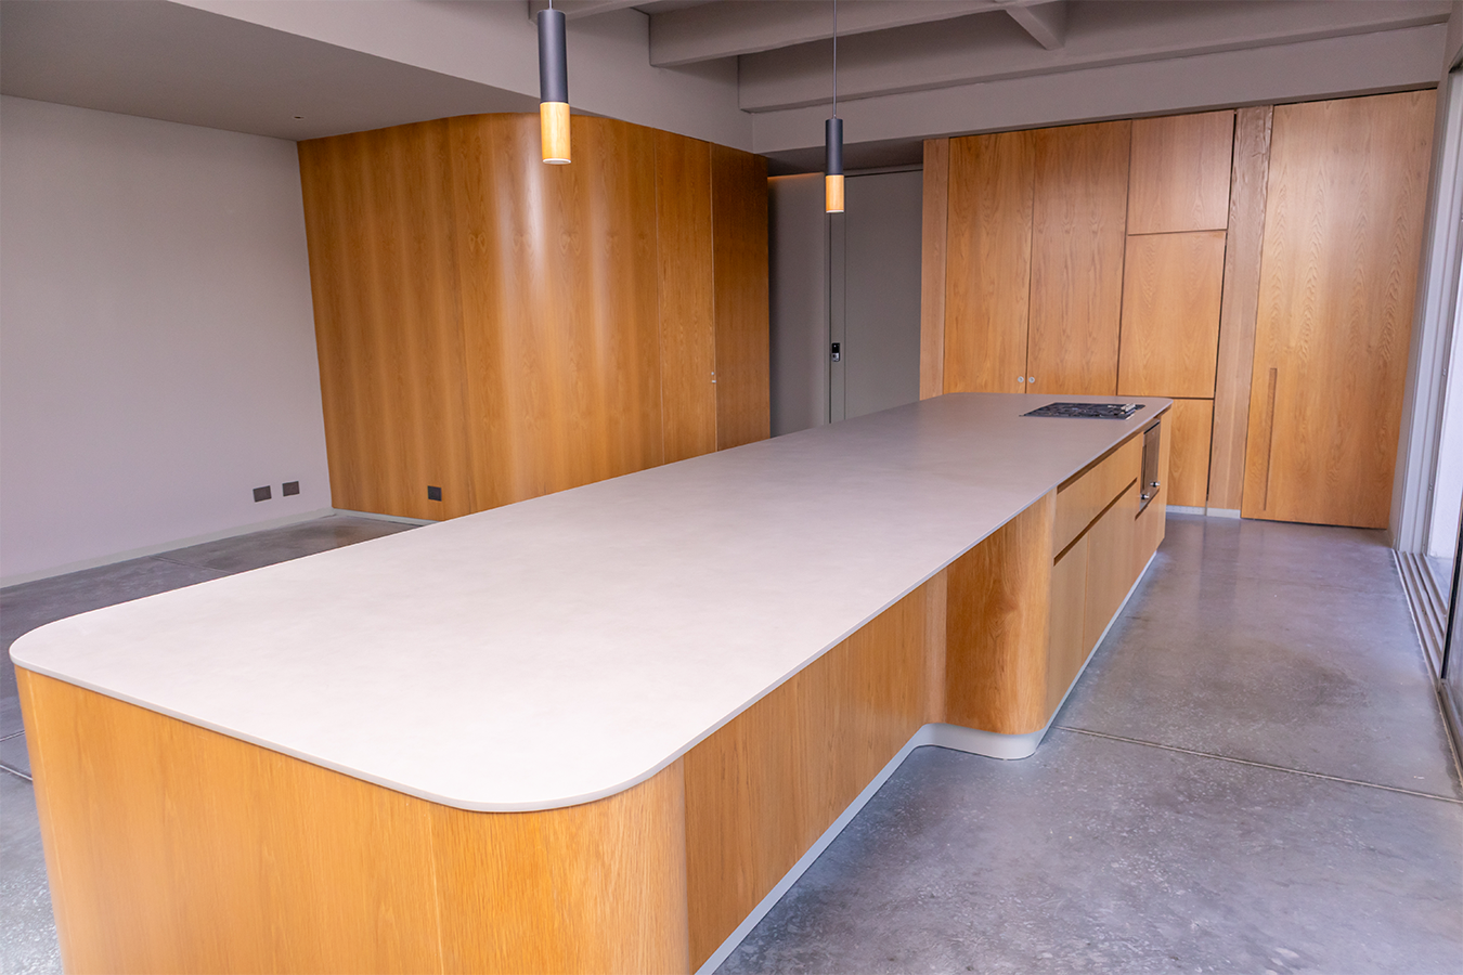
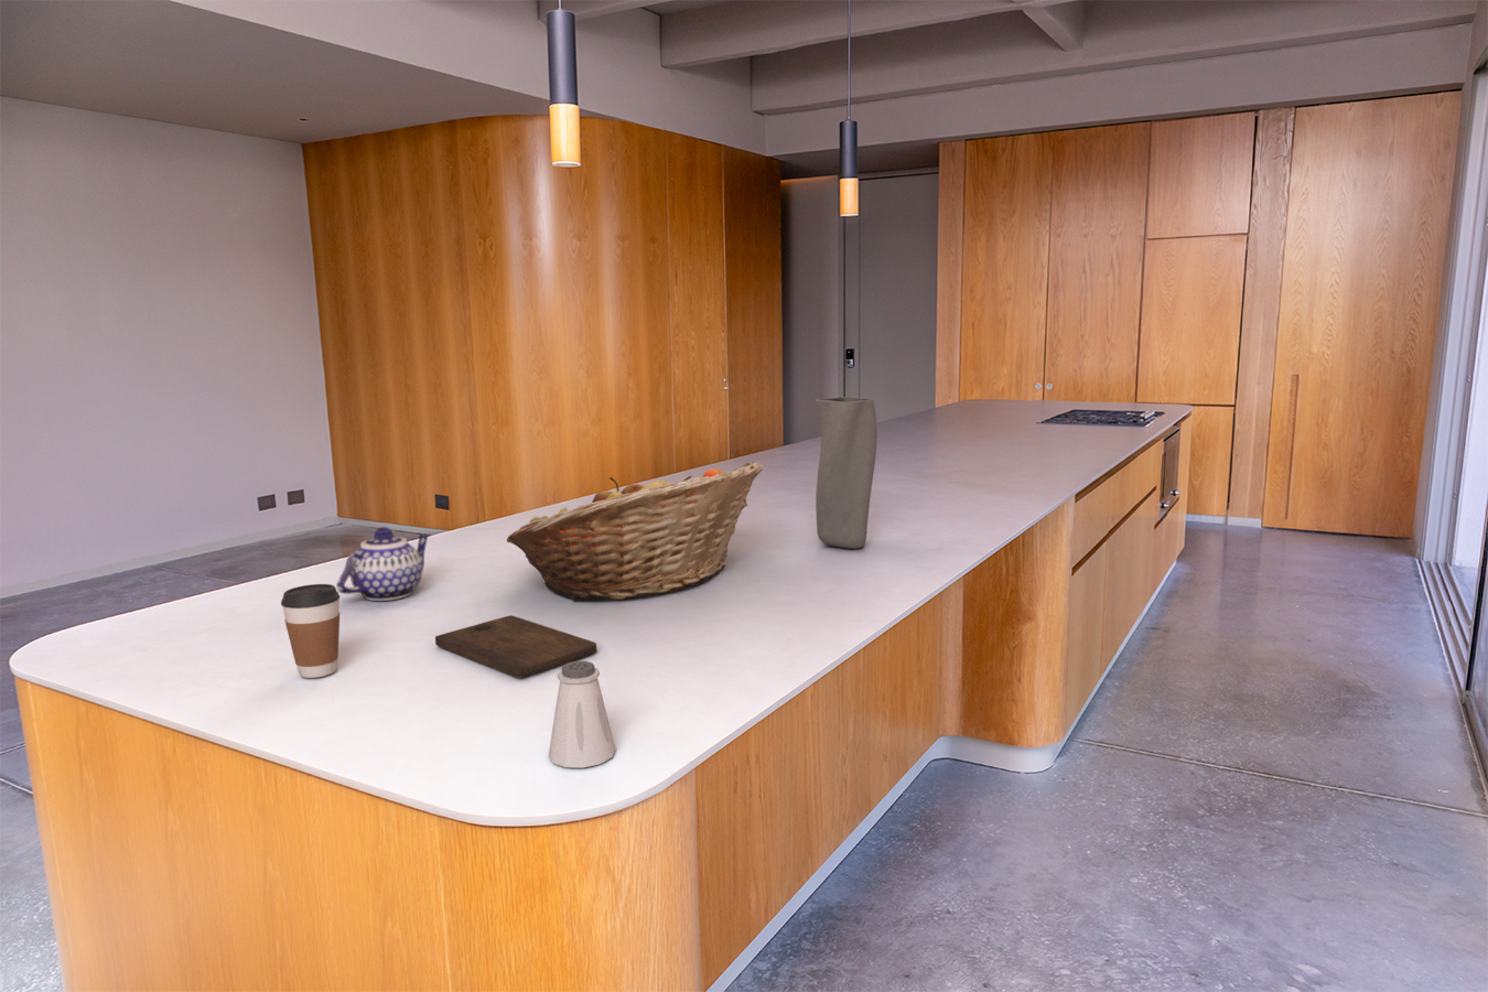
+ saltshaker (580, 710)
+ fruit basket (642, 521)
+ cutting board (515, 643)
+ coffee cup (313, 630)
+ vase (845, 473)
+ teapot (385, 561)
